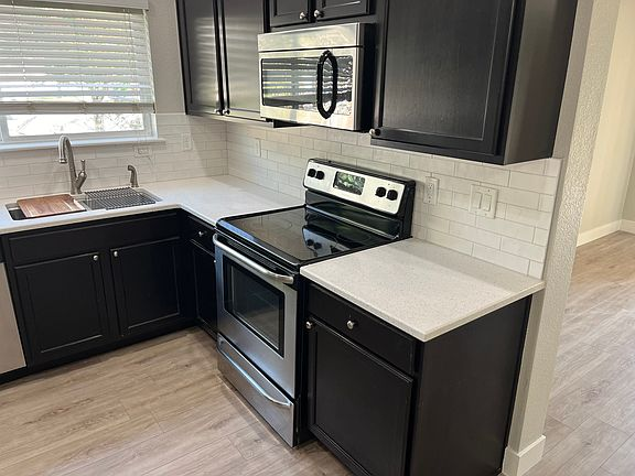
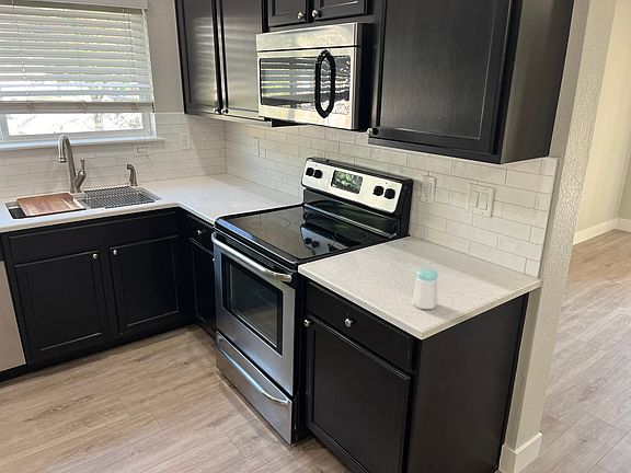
+ salt shaker (425, 288)
